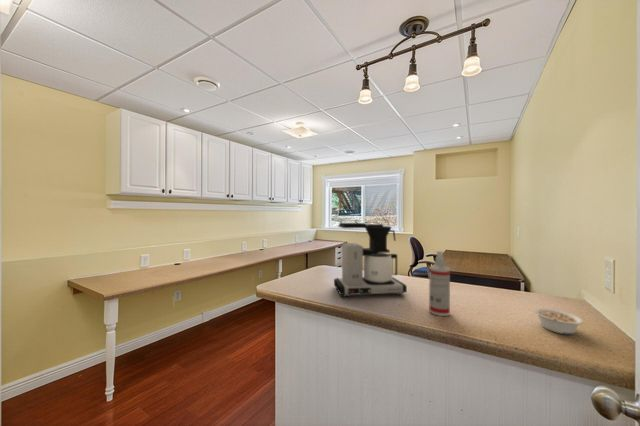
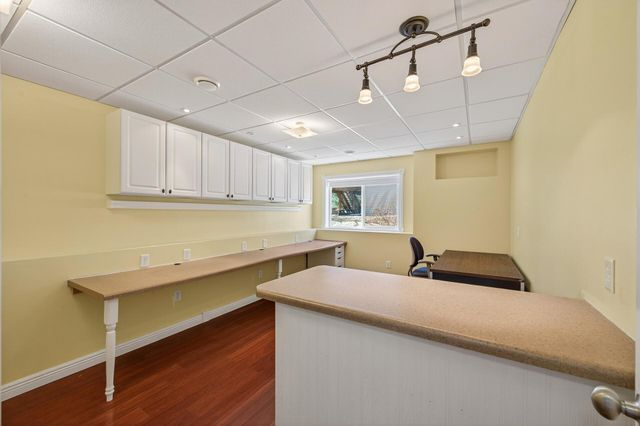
- coffee maker (368, 257)
- legume (558, 321)
- spray bottle (439, 281)
